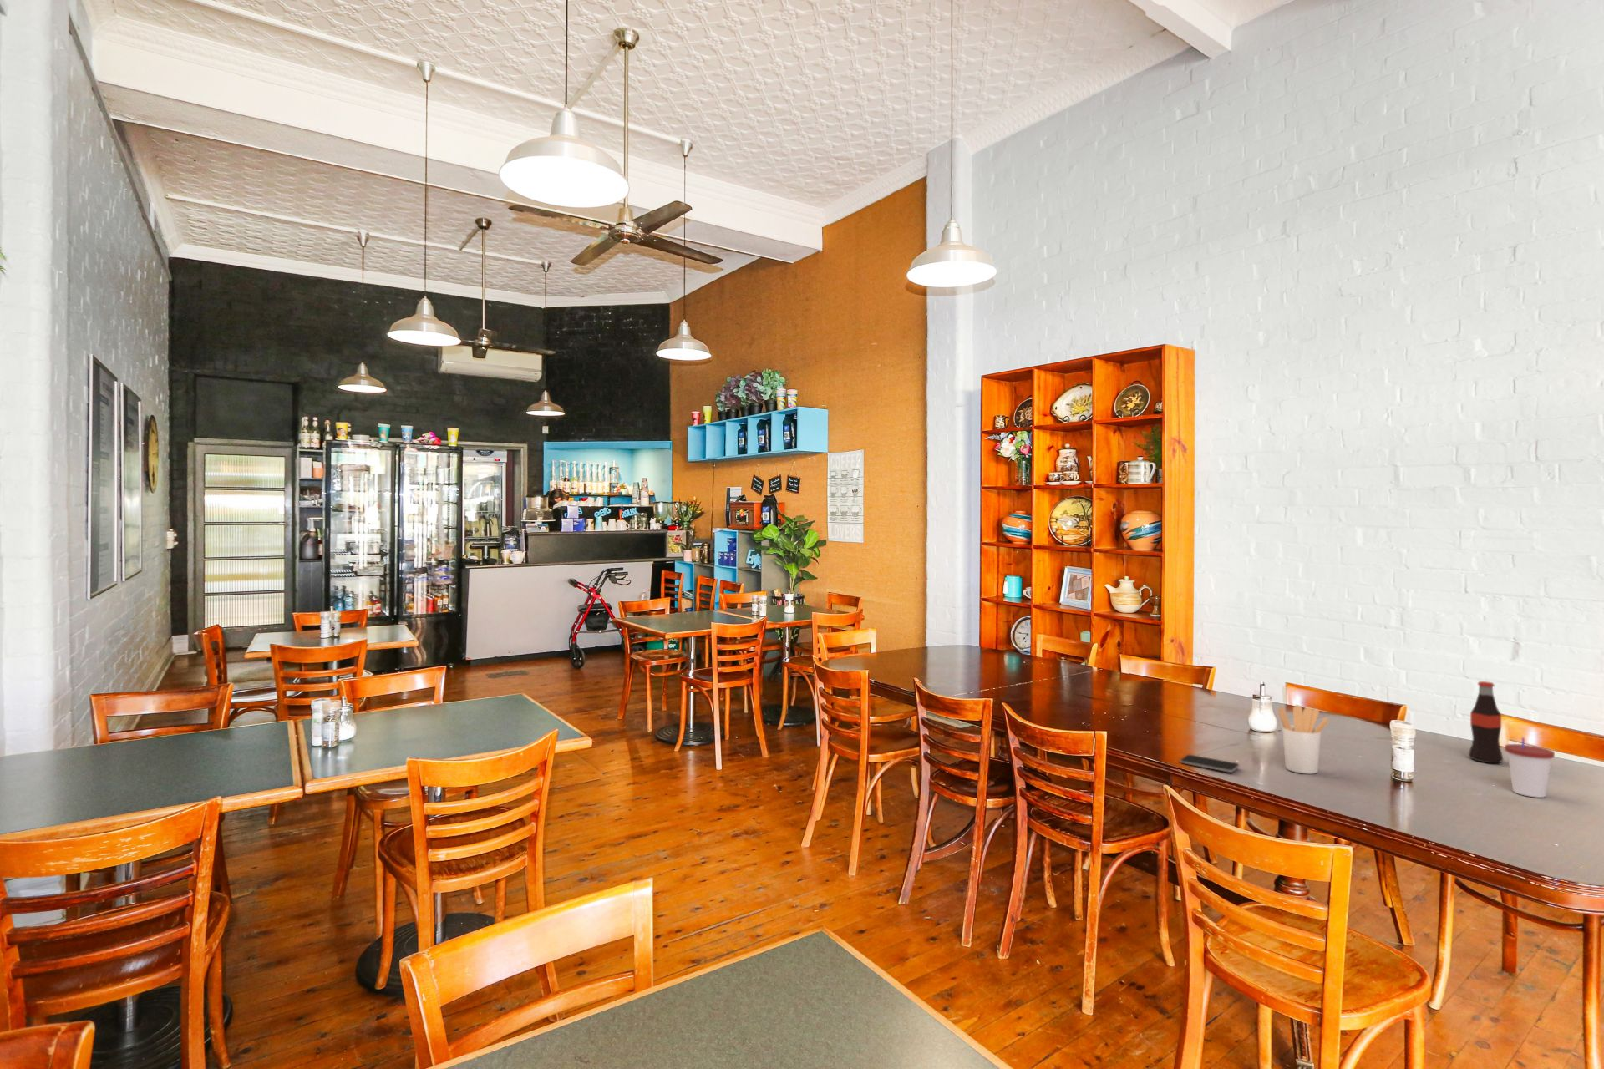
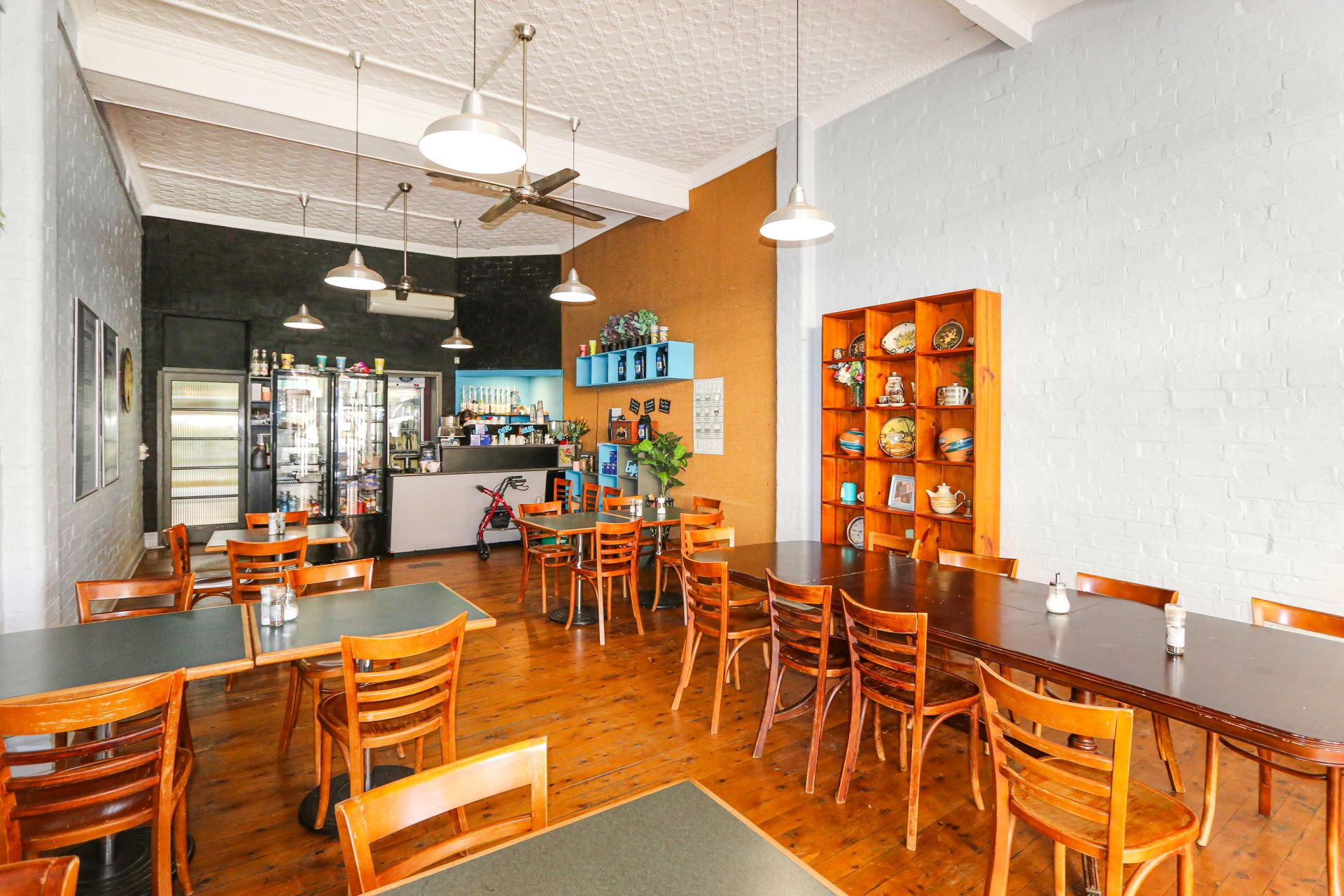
- utensil holder (1302, 737)
- bottle (1486, 721)
- smartphone (1209, 762)
- cup (1529, 765)
